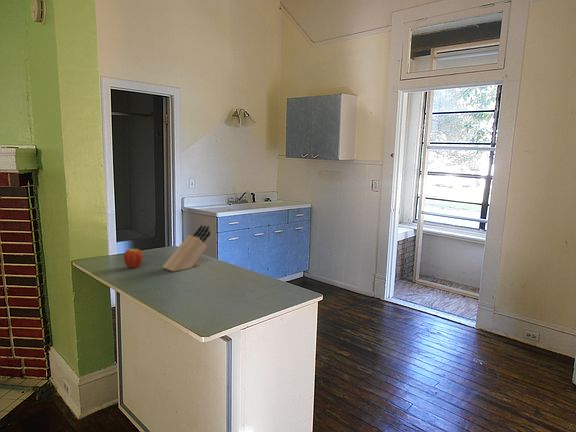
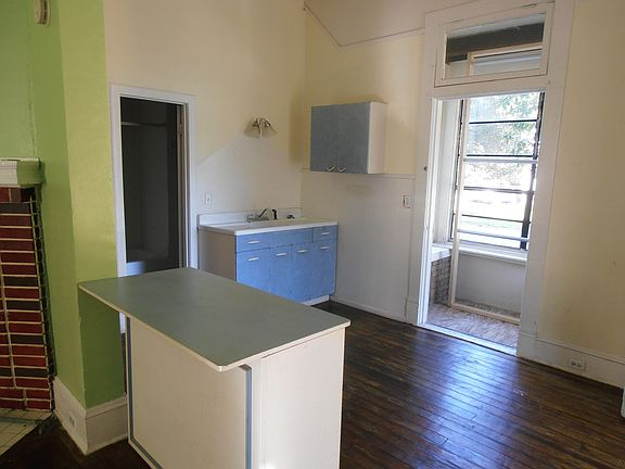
- knife block (188, 246)
- fruit (133, 257)
